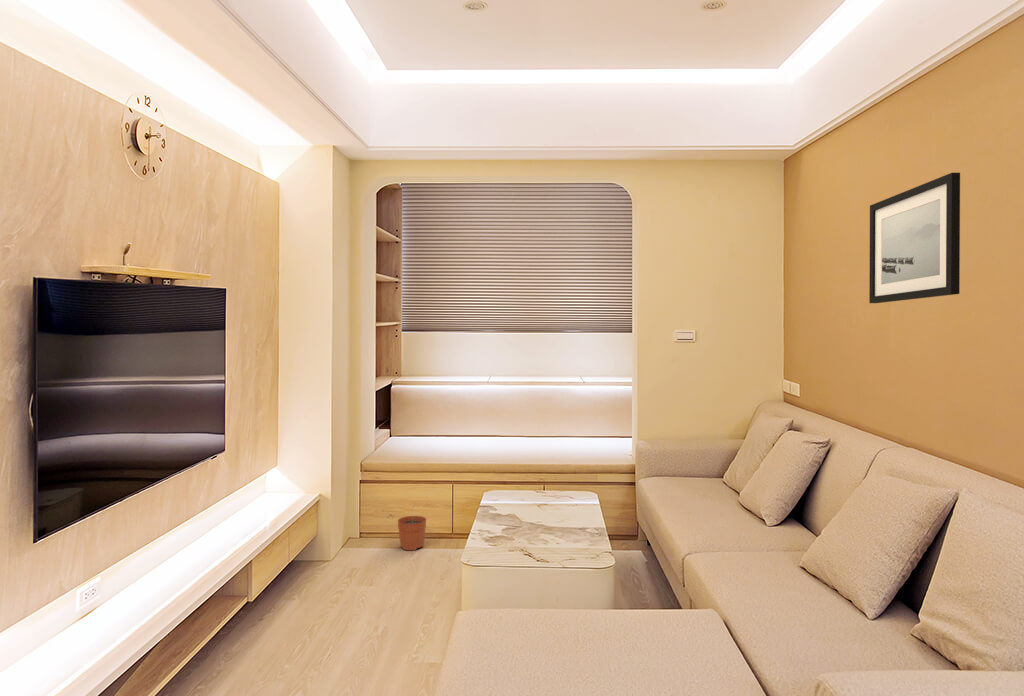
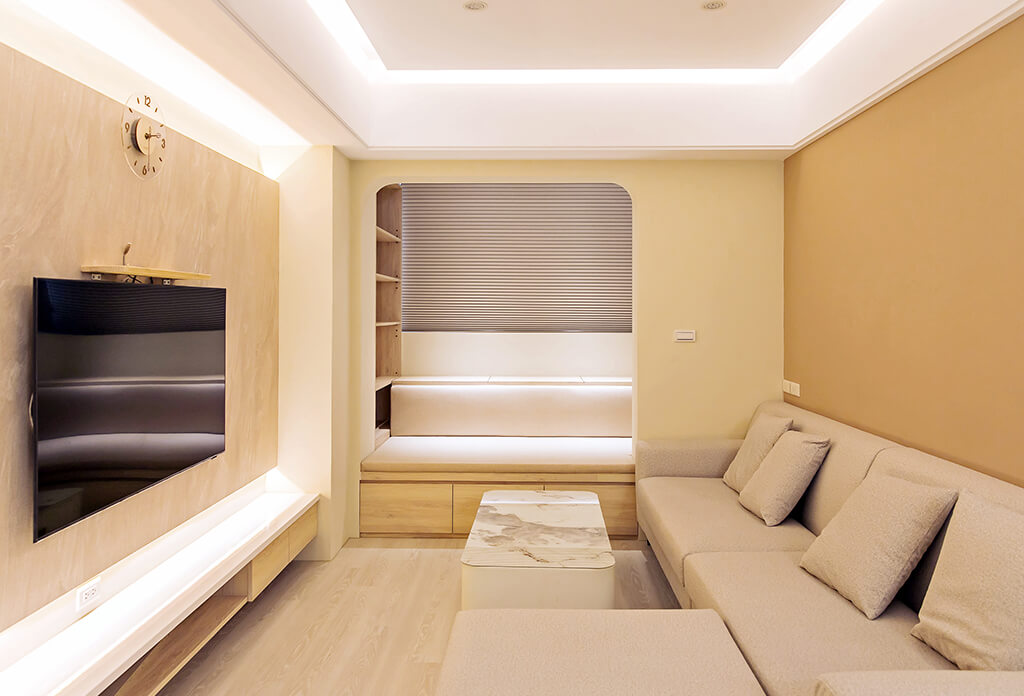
- wall art (909, 245)
- plant pot (412, 526)
